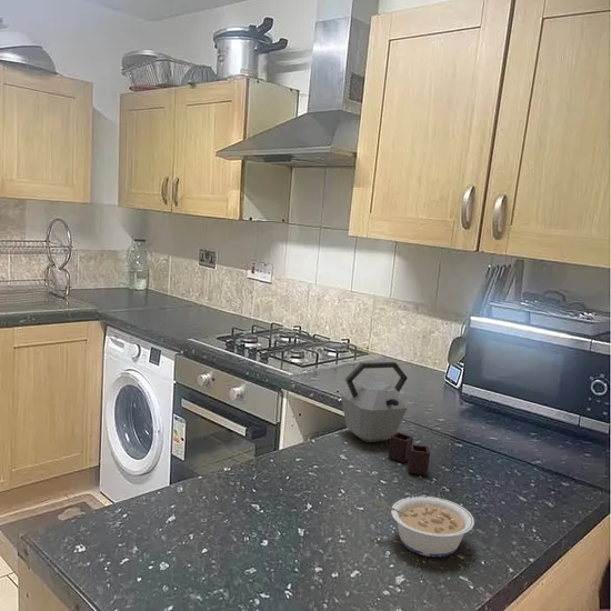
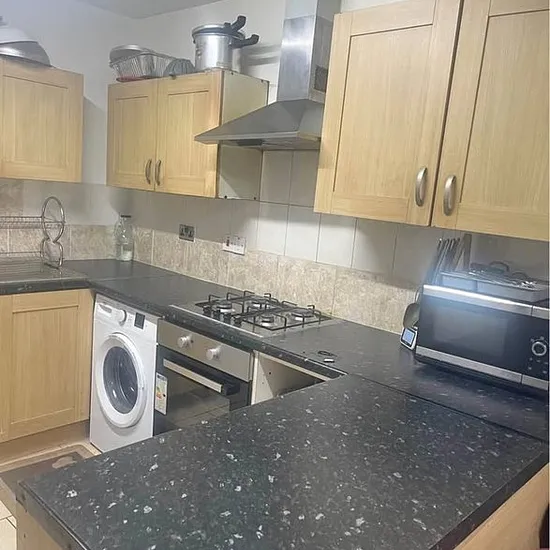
- legume (428, 525)
- kettle (391, 410)
